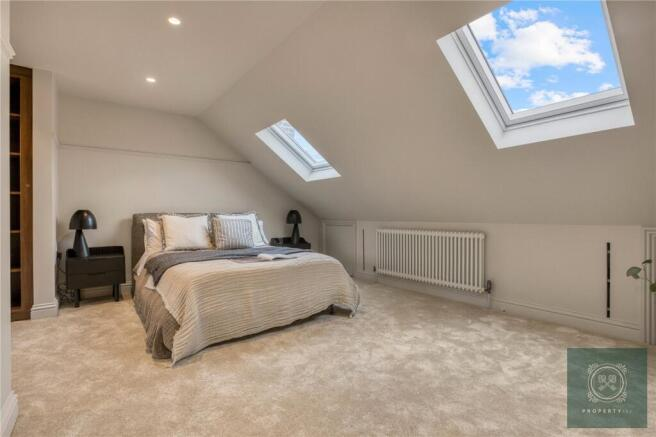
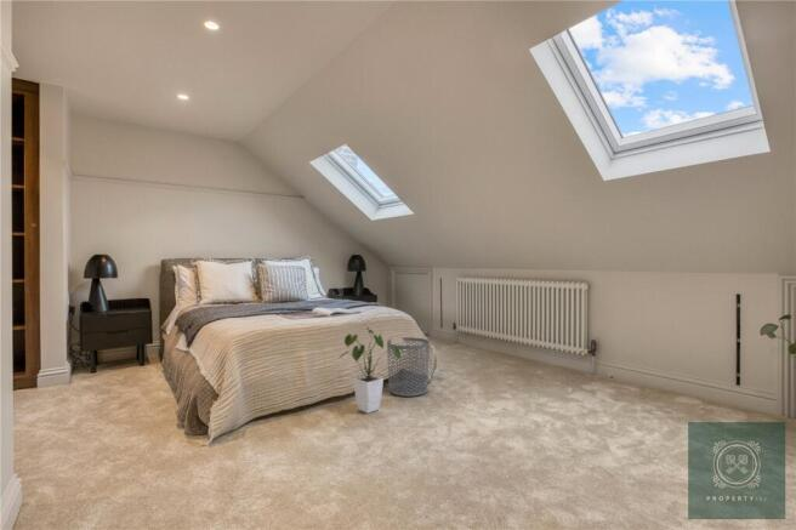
+ waste bin (408, 366)
+ house plant (373, 369)
